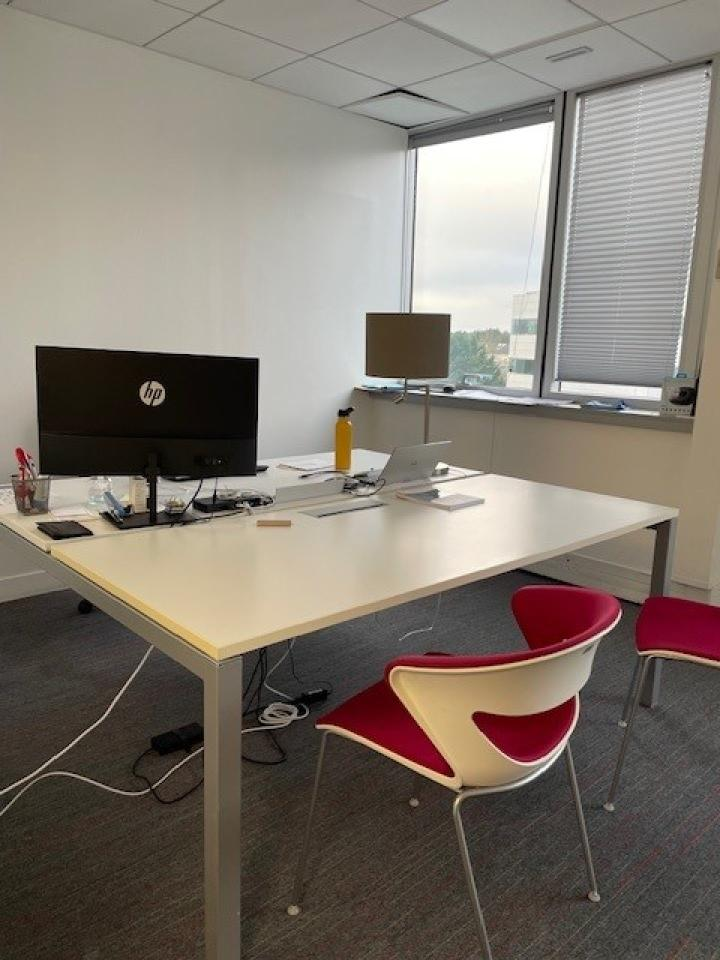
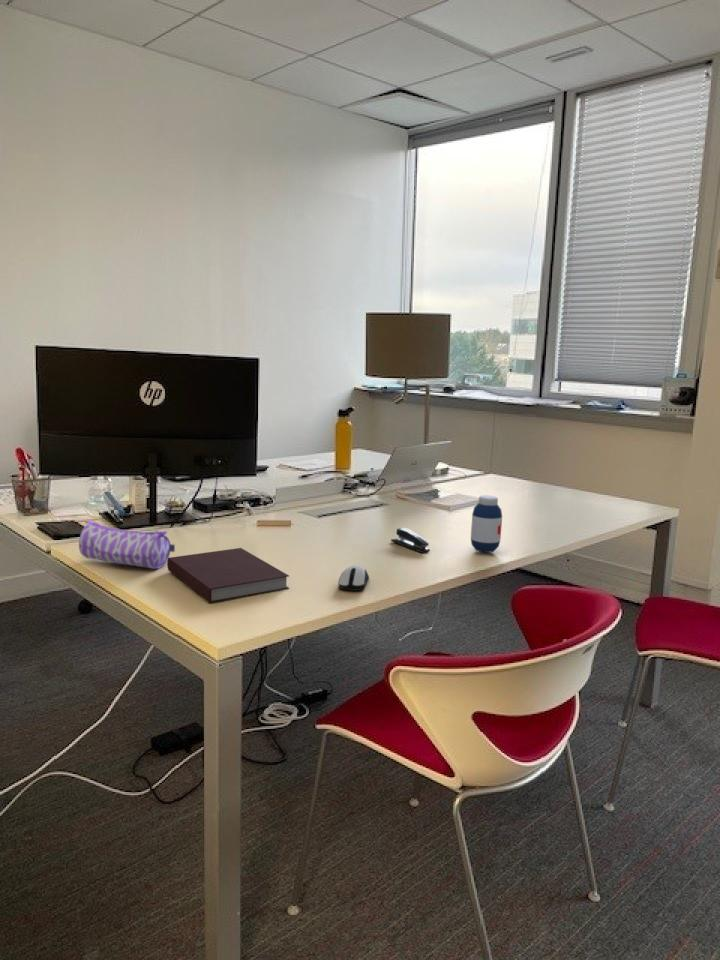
+ pencil case (125, 544)
+ computer mouse (354, 575)
+ medicine bottle (486, 524)
+ stapler (410, 538)
+ notebook (226, 572)
